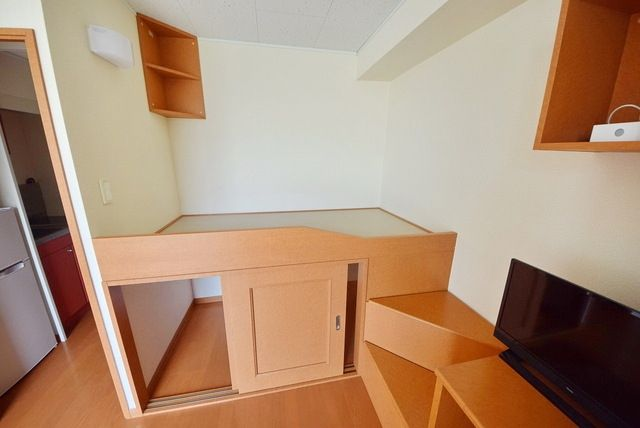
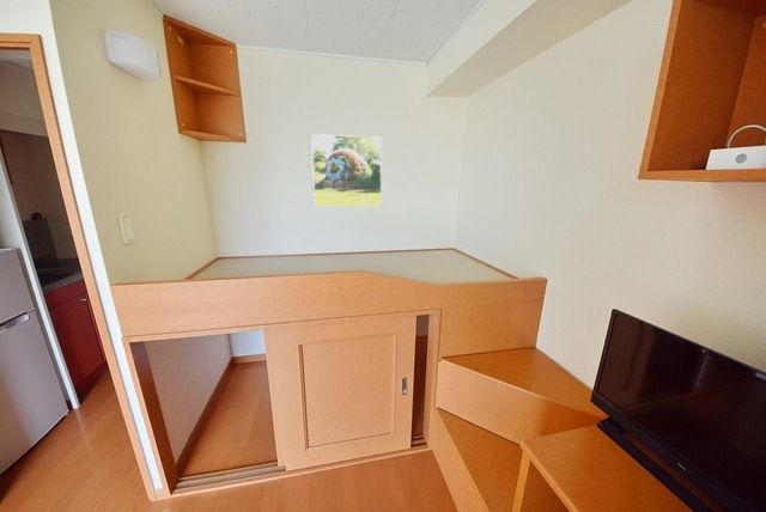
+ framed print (347, 172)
